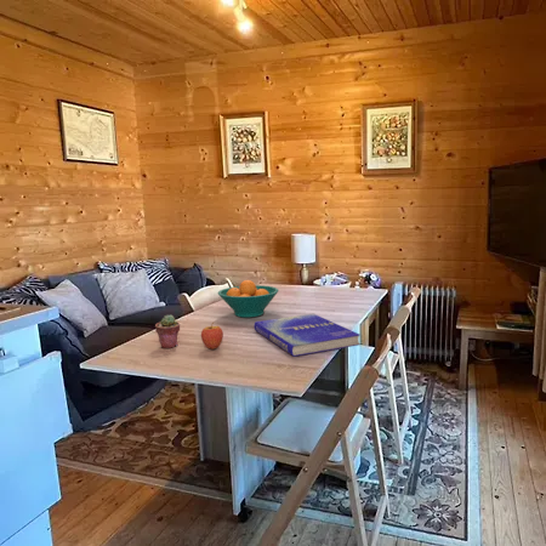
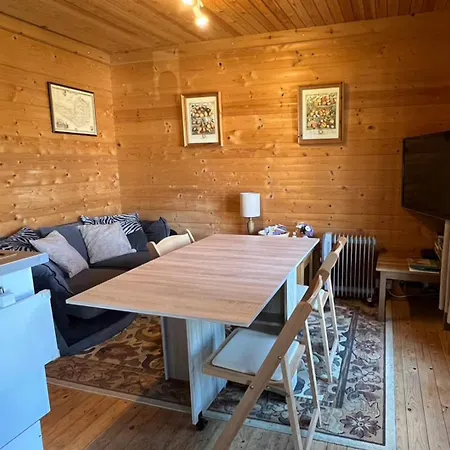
- fruit bowl (248, 297)
- book (303, 332)
- fruit (211, 335)
- potted succulent (167, 330)
